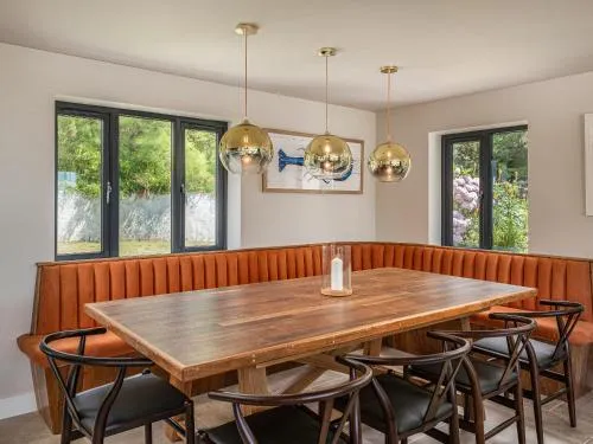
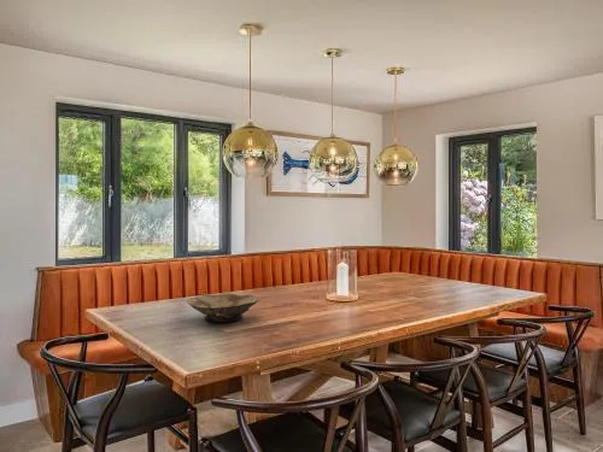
+ bowl (223, 309)
